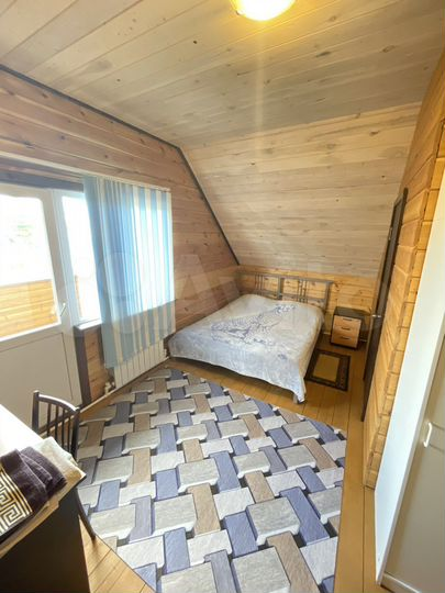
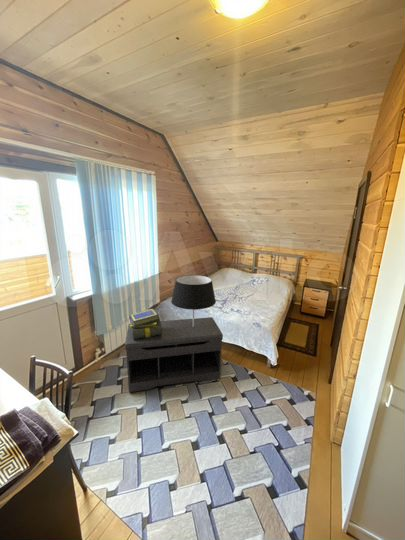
+ bench (174, 350)
+ stack of books (145, 323)
+ table lamp (193, 303)
